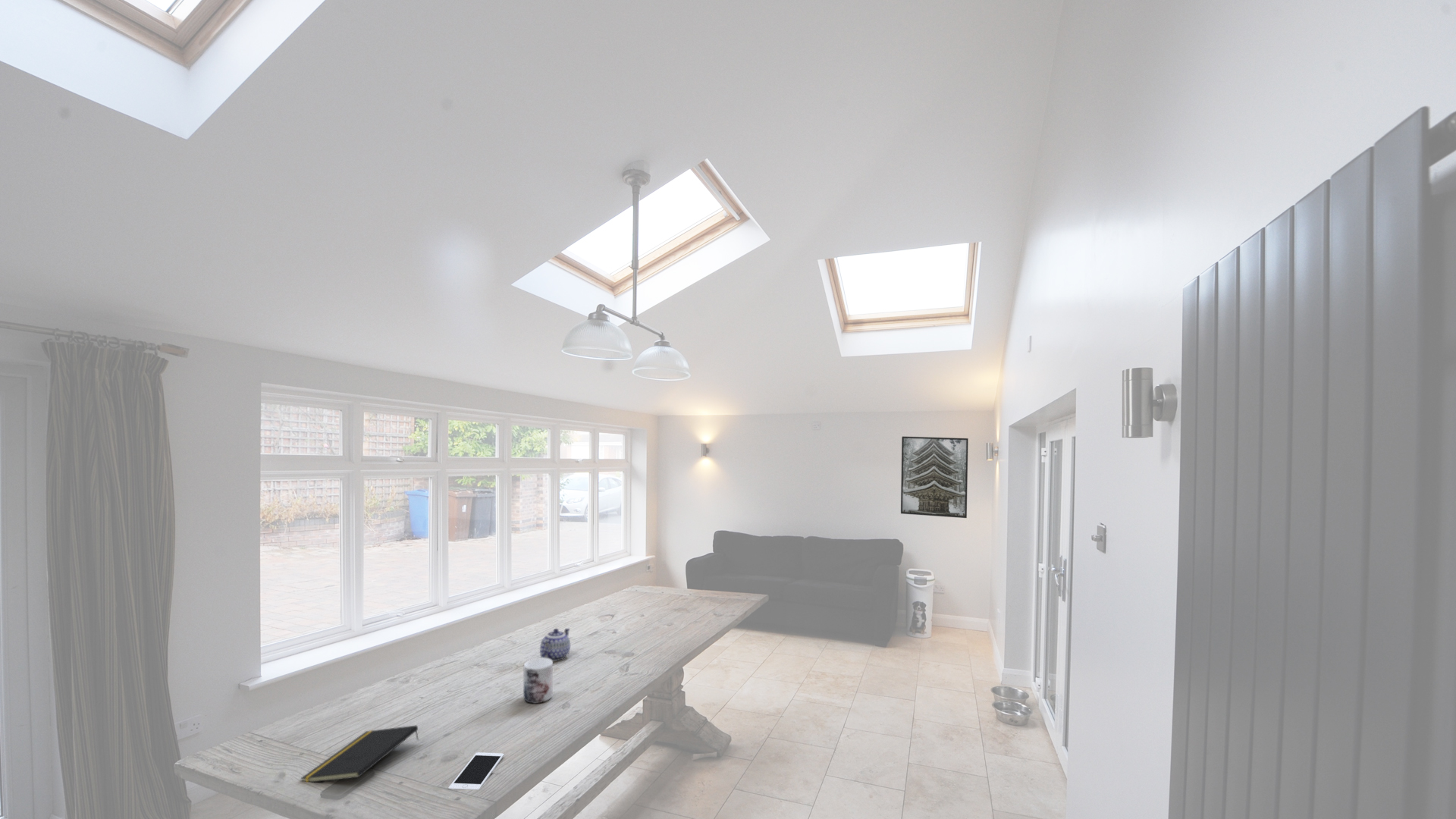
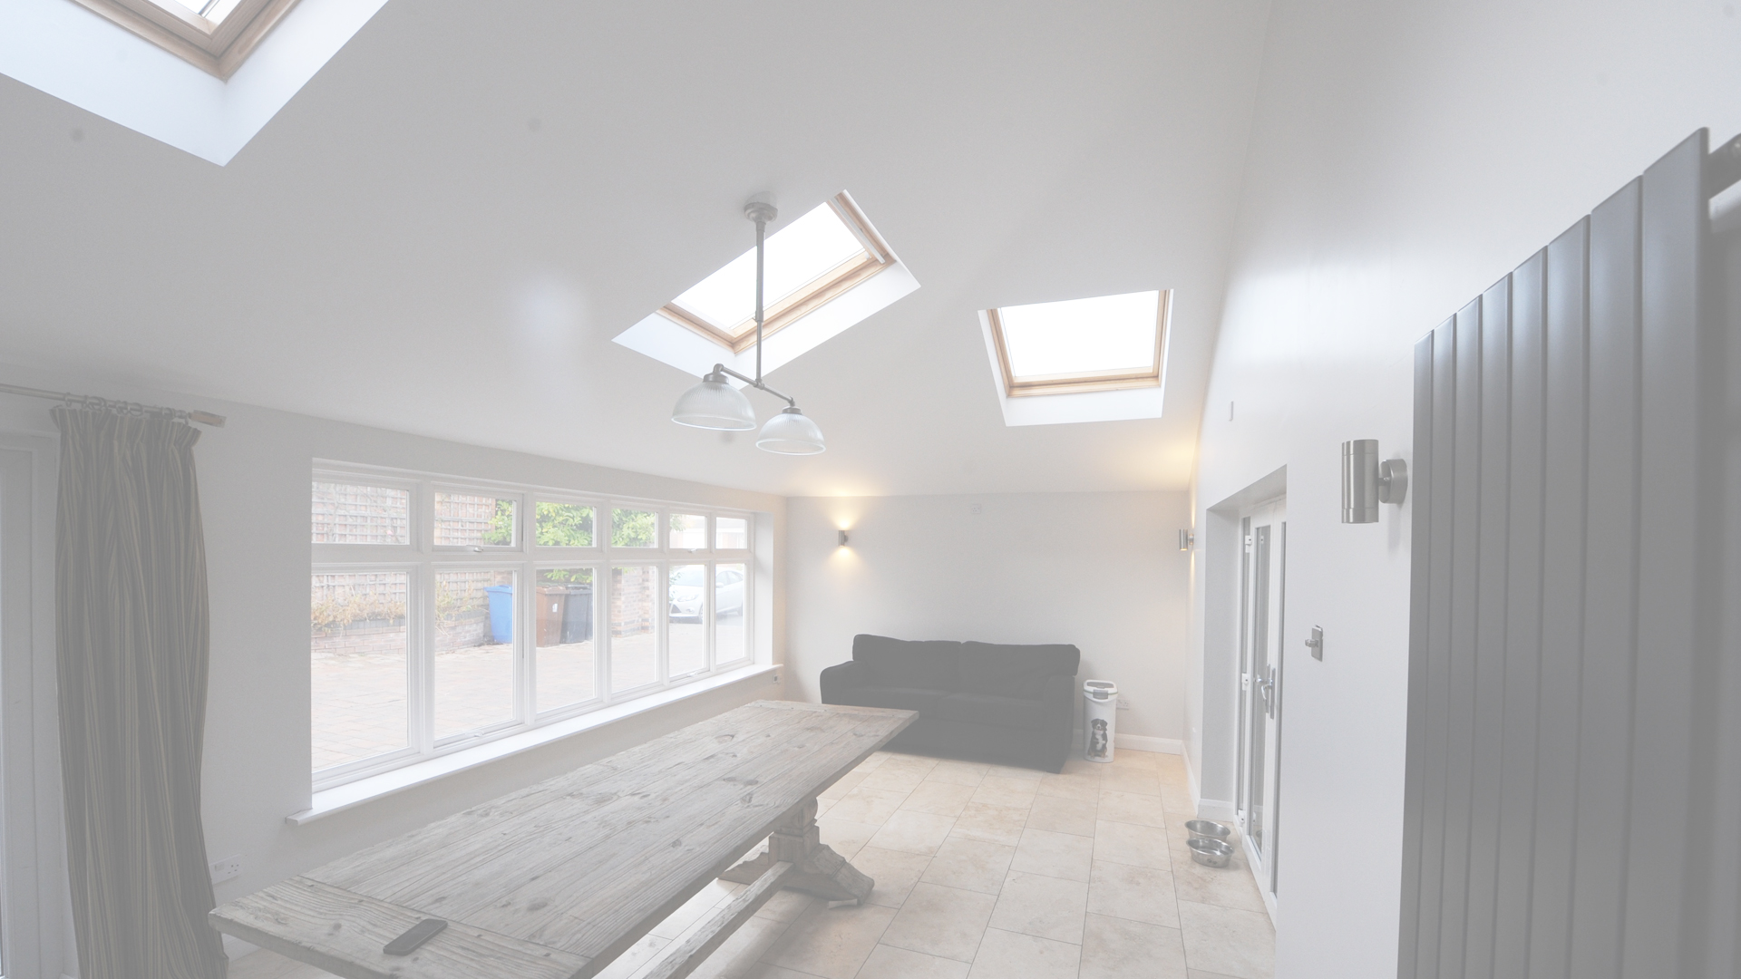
- cell phone (477, 770)
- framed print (934, 476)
- notepad (362, 752)
- mug (535, 680)
- teapot (555, 643)
